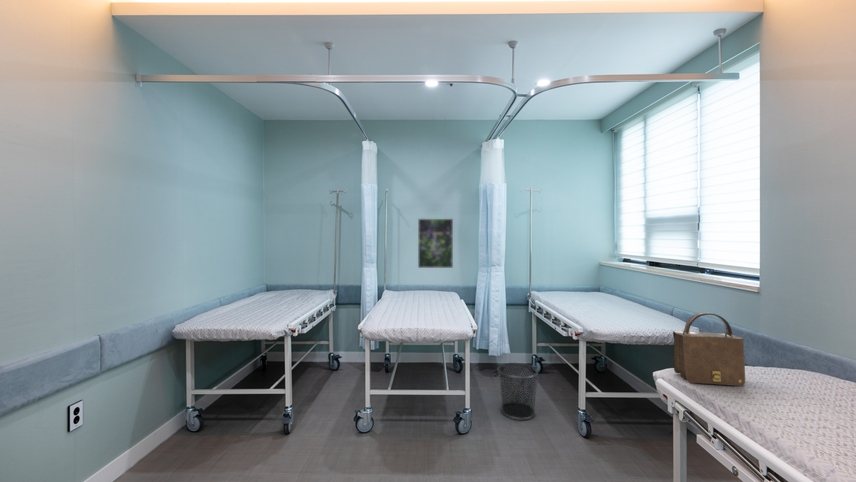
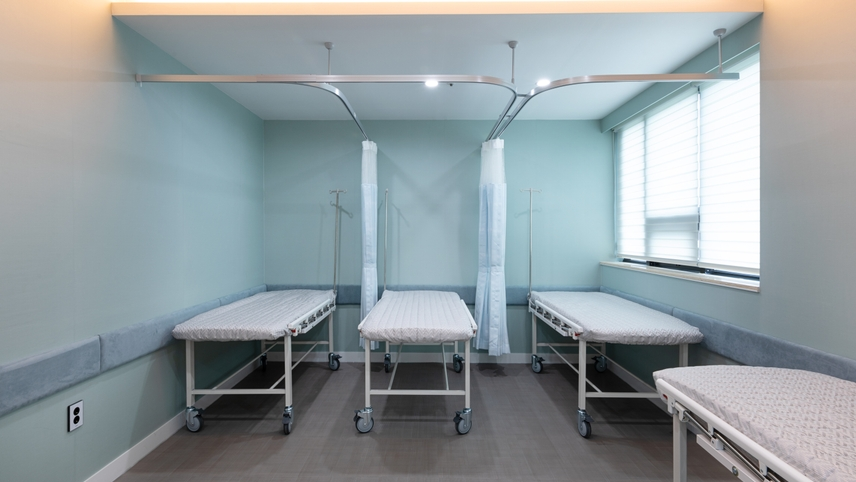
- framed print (435, 243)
- waste bin (518, 390)
- handbag (707, 346)
